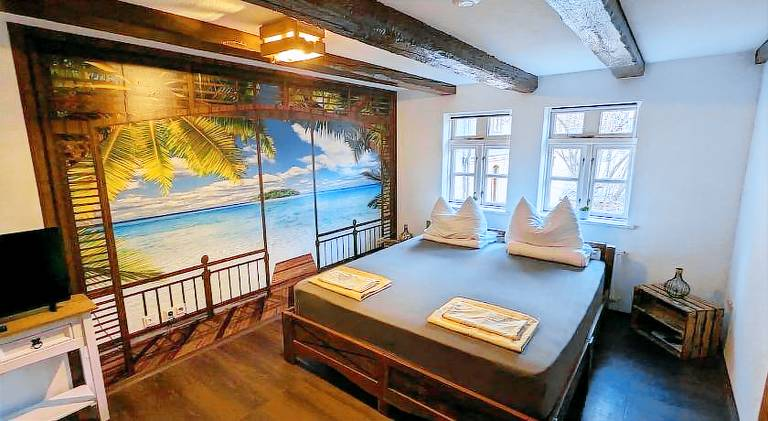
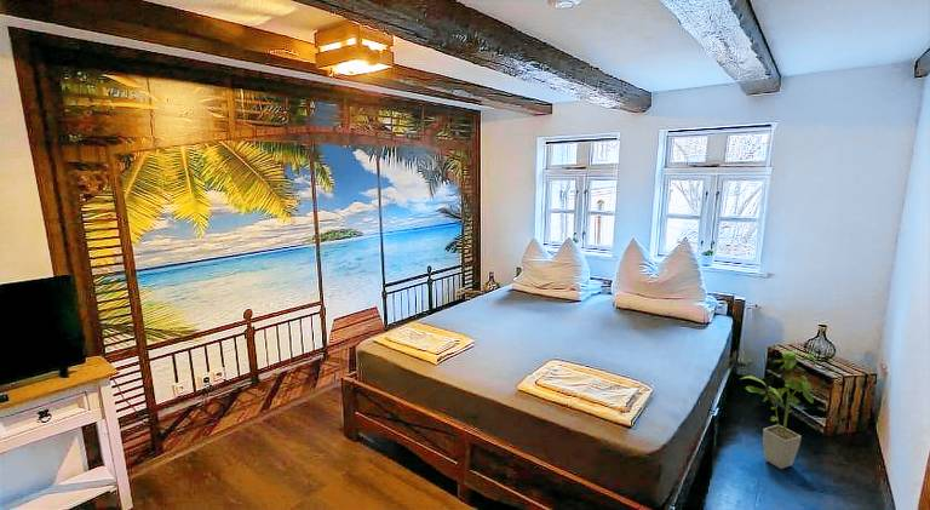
+ house plant (781, 403)
